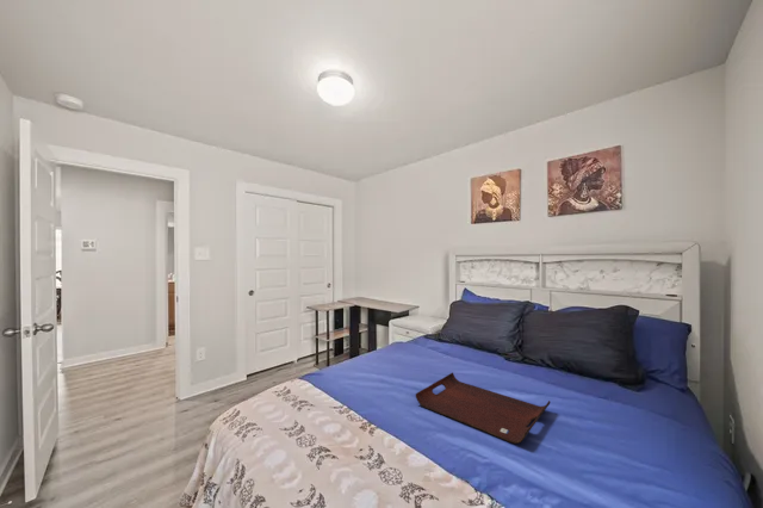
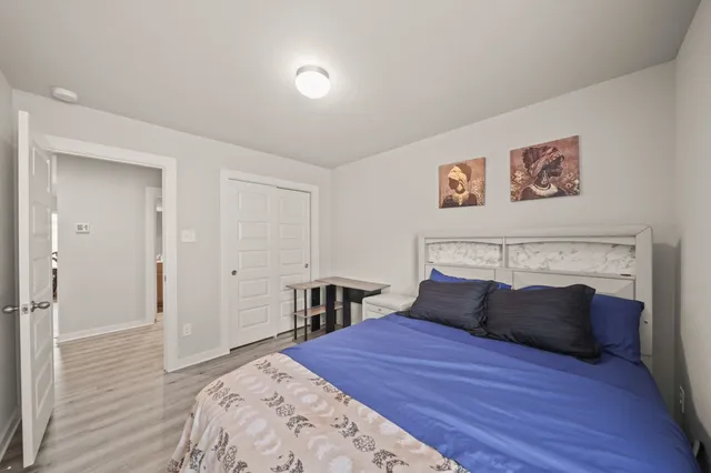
- serving tray (480, 402)
